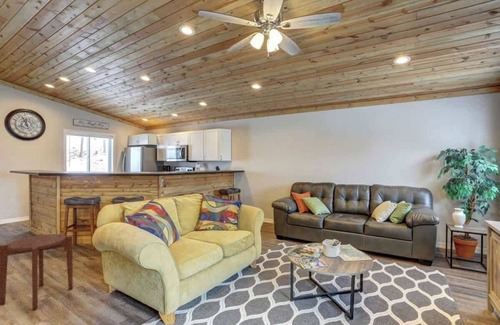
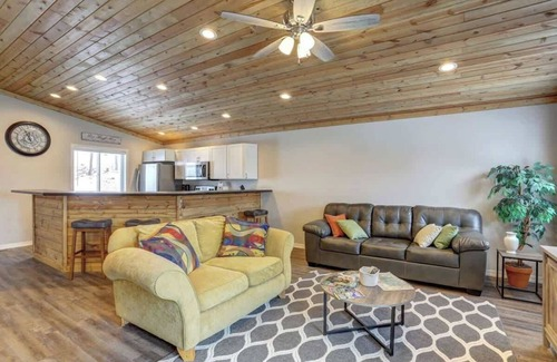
- side table (37, 268)
